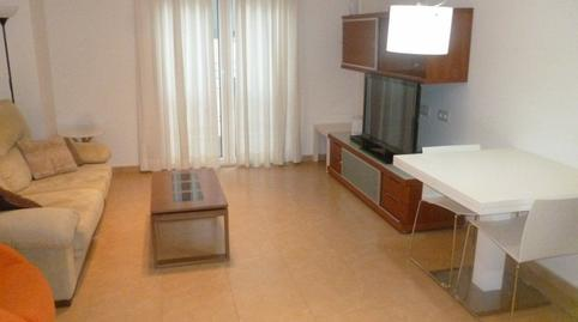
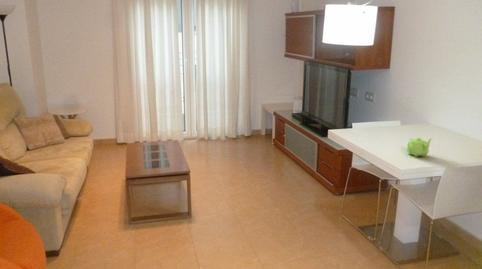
+ teapot (419, 146)
